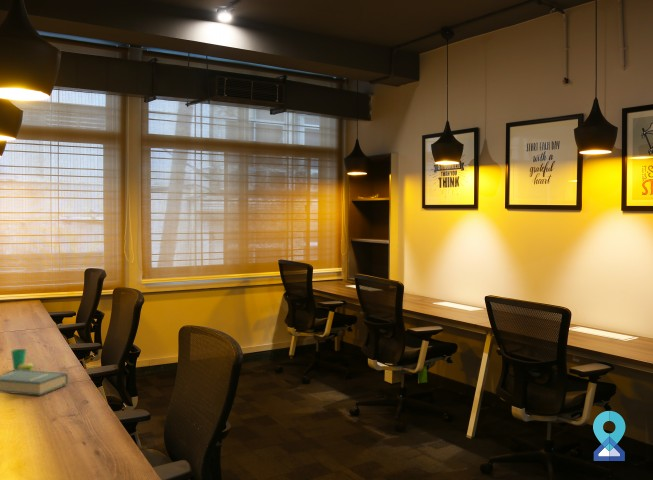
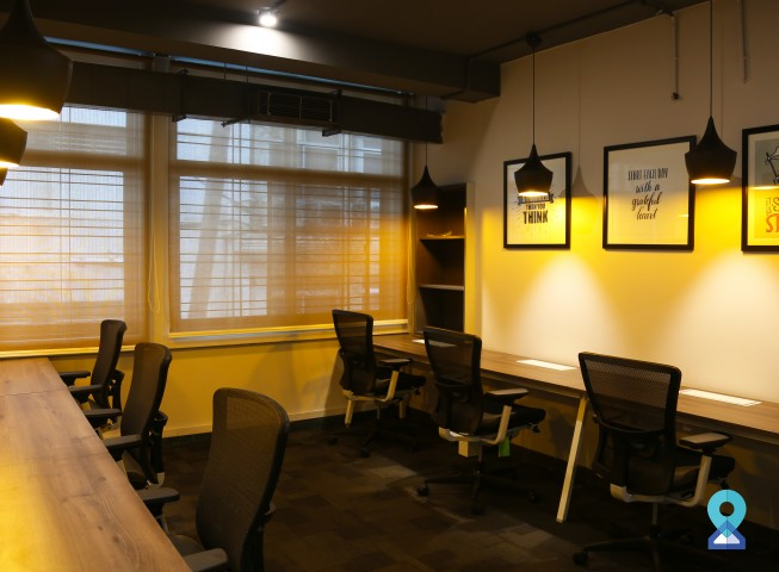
- hardback book (29, 381)
- cup (22, 360)
